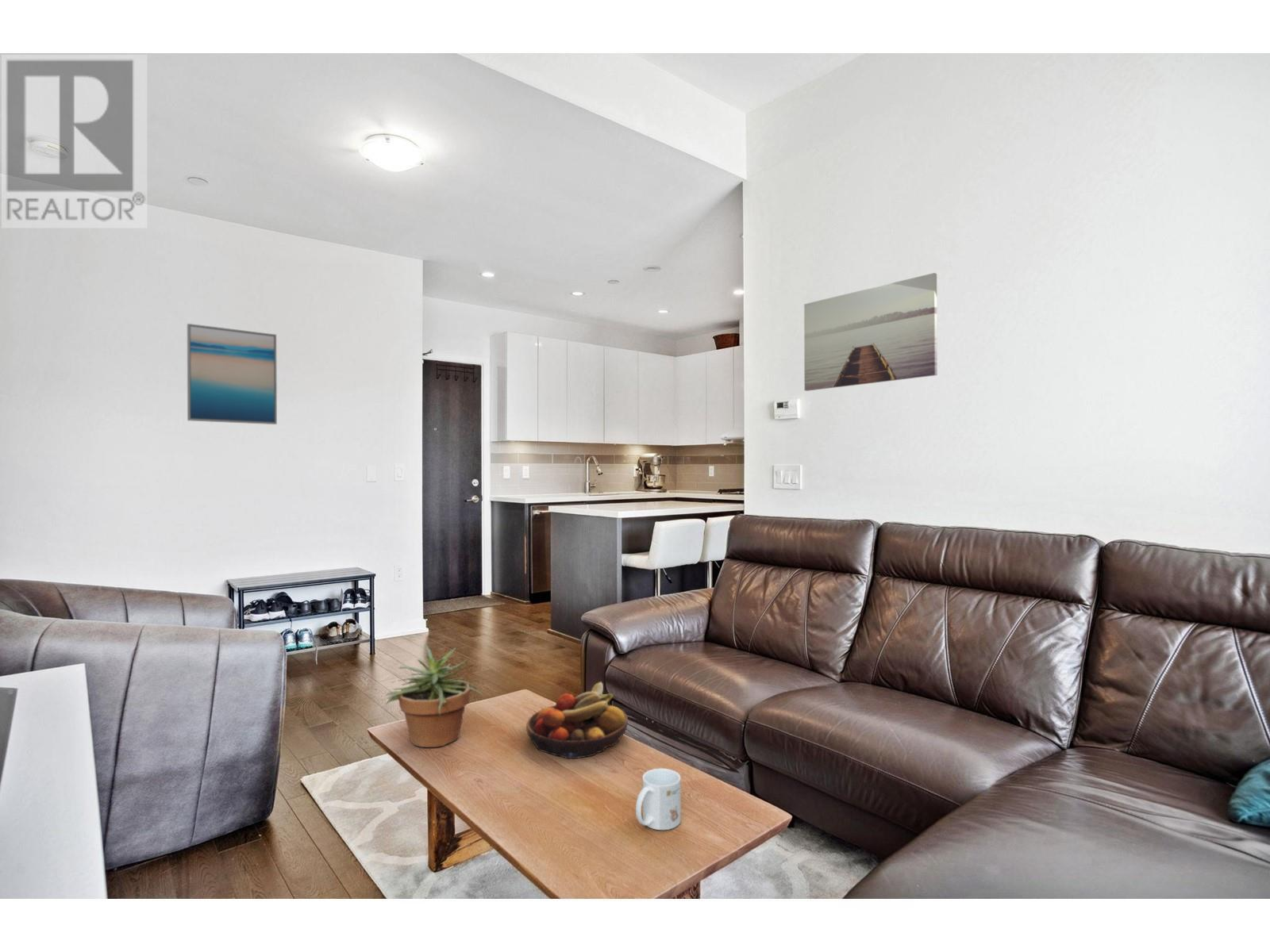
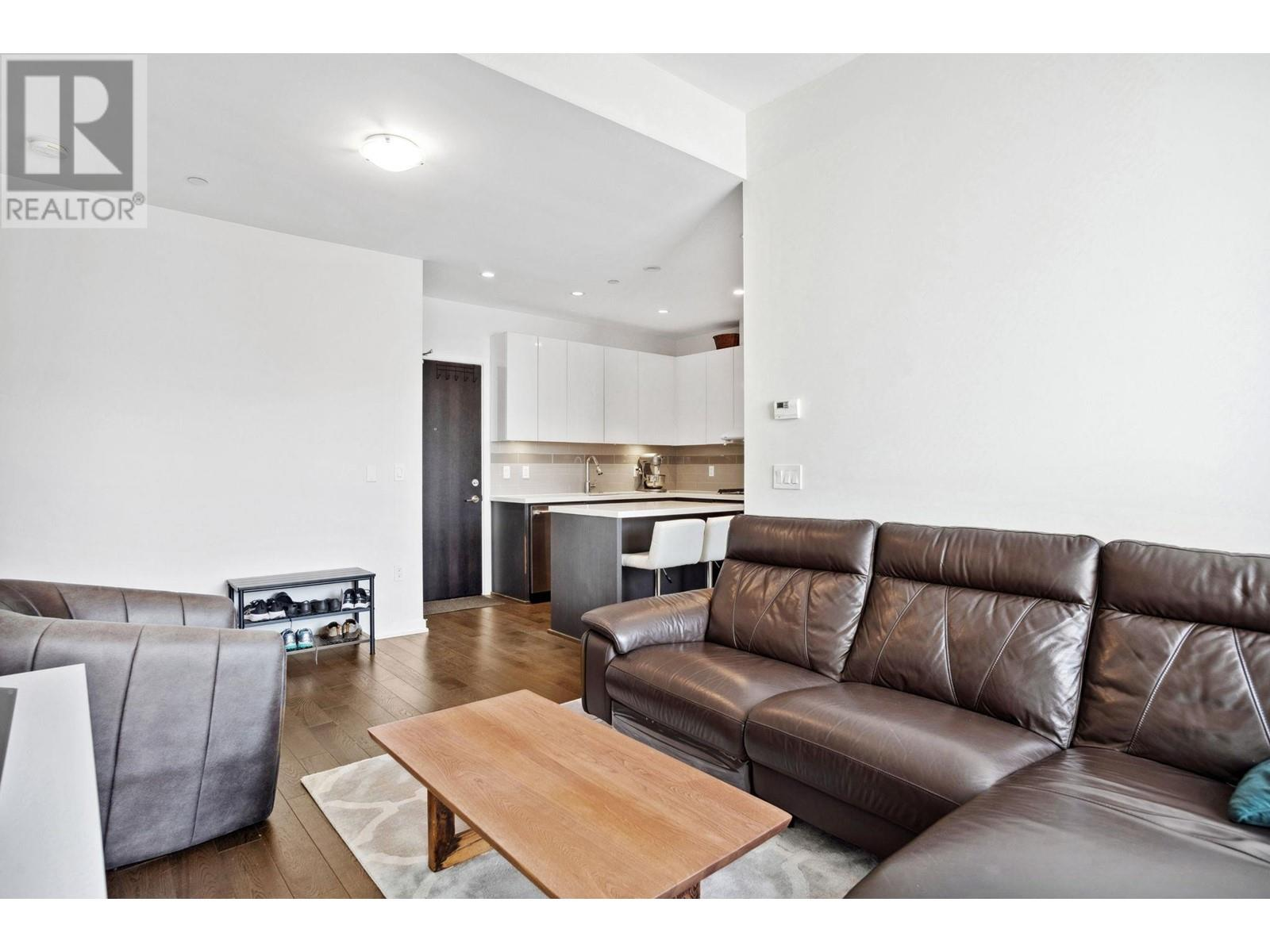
- fruit bowl (577, 716)
- potted plant (438, 693)
- wall art (865, 336)
- mug (656, 801)
- wall art (233, 376)
